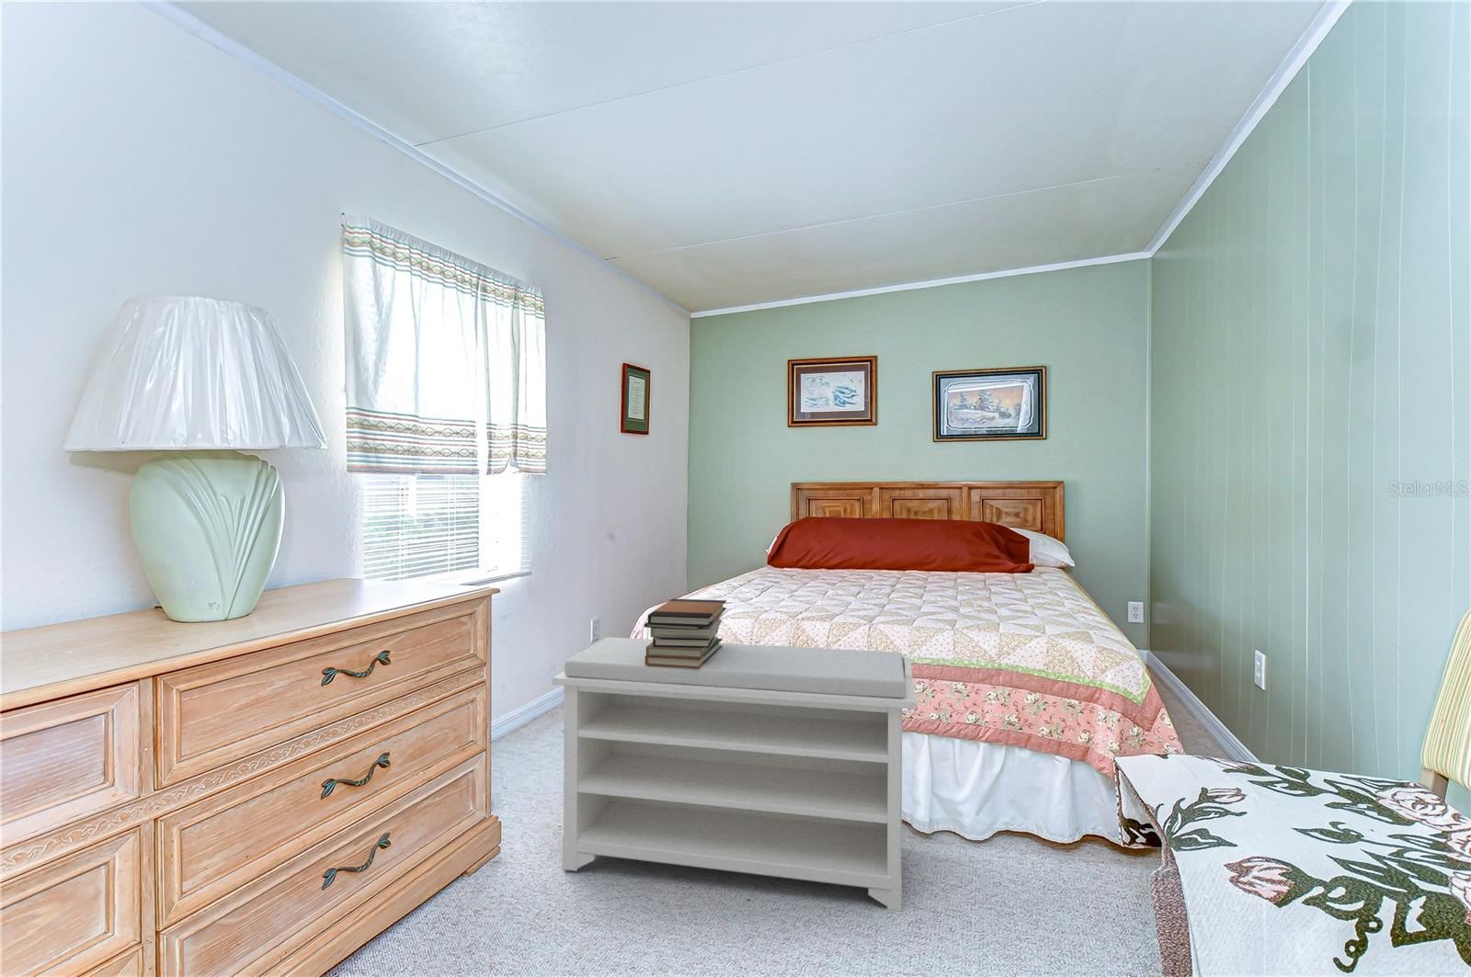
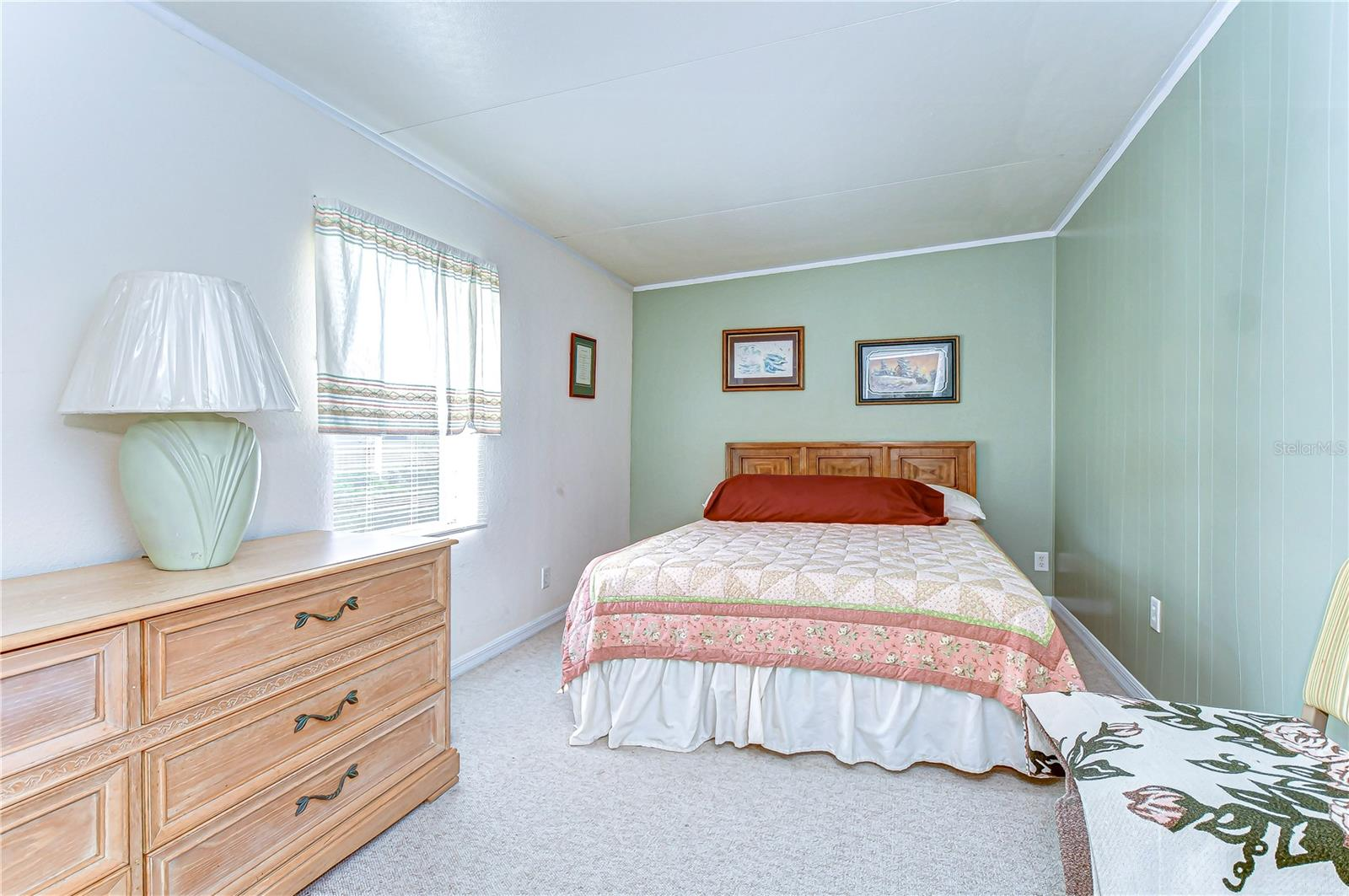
- book stack (688, 630)
- bench (736, 757)
